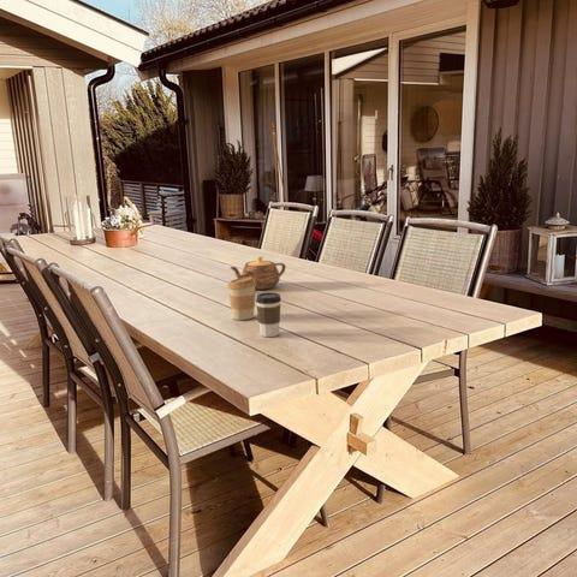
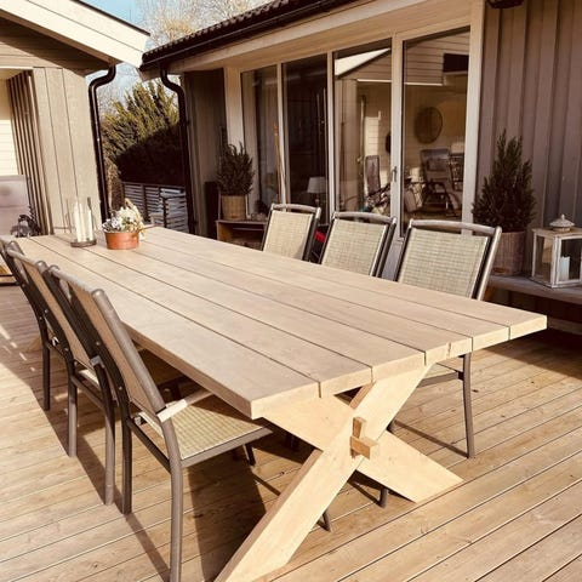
- coffee cup (242, 297)
- coffee cup (268, 314)
- teapot (257, 272)
